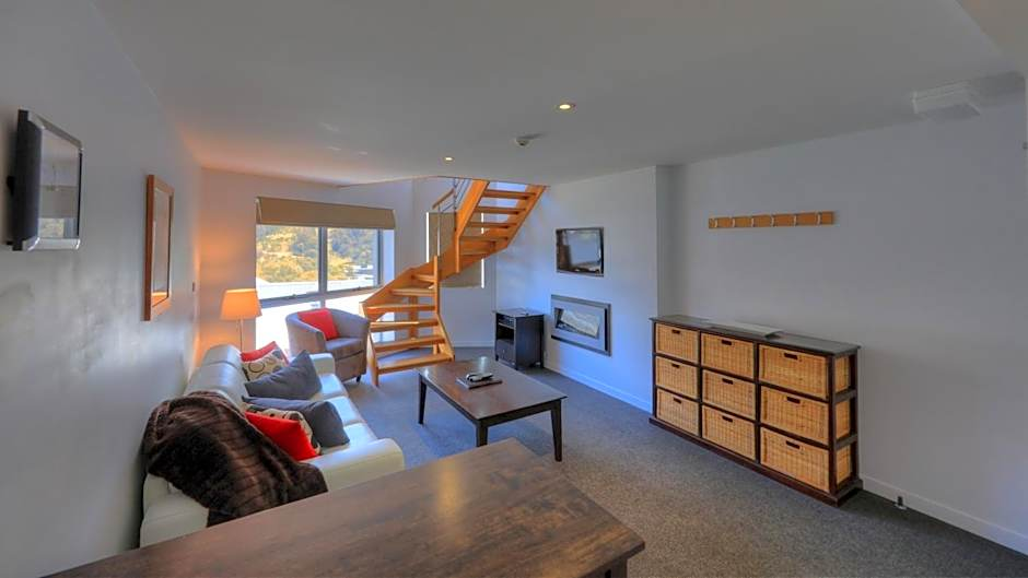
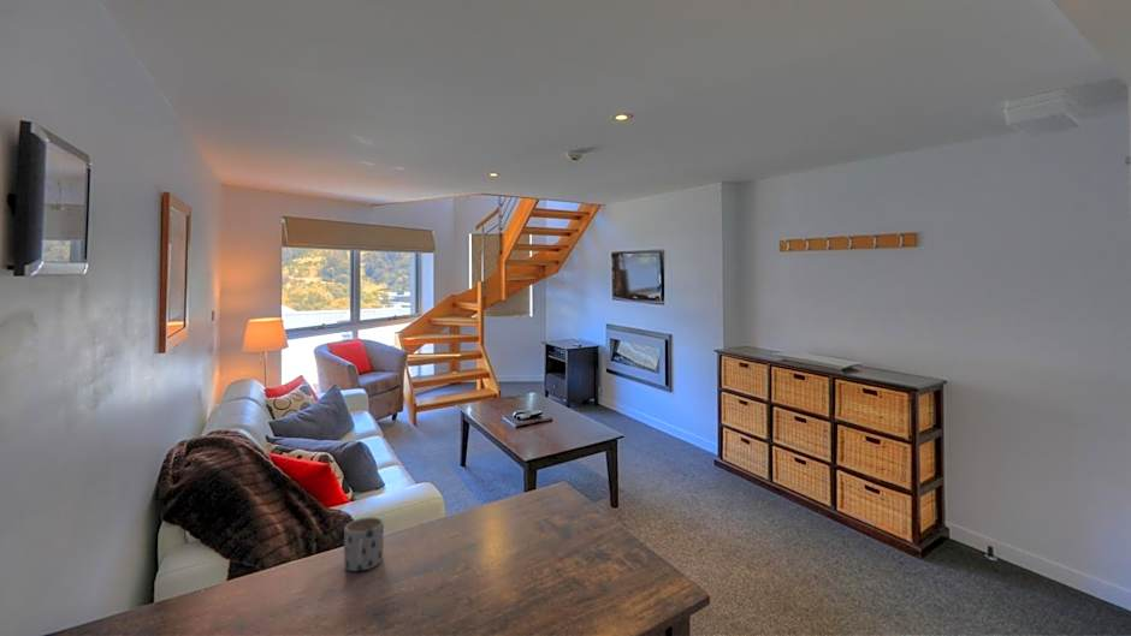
+ mug (362, 546)
